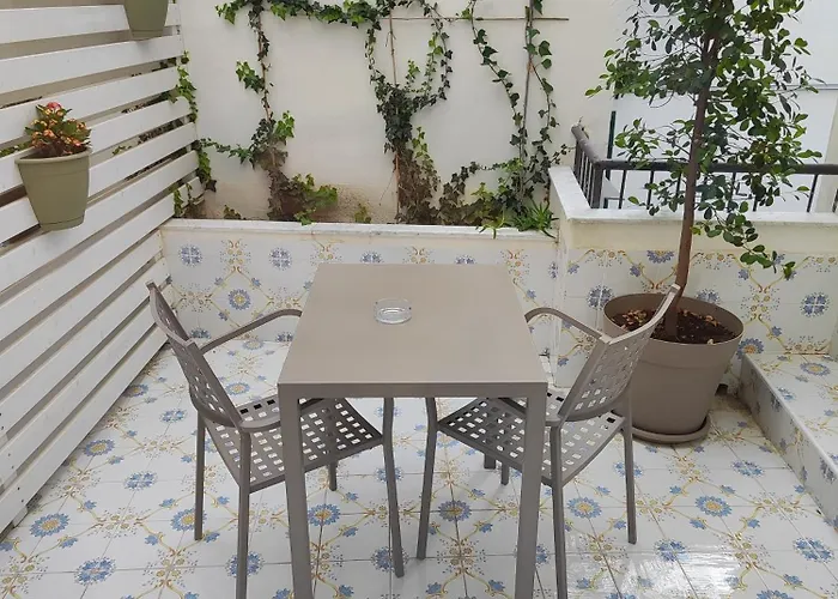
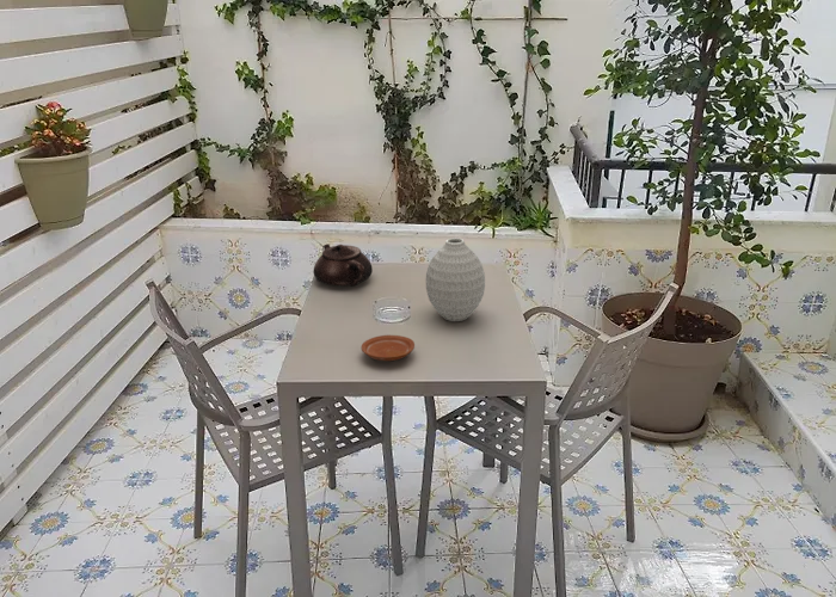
+ teapot (342, 263)
+ vase (455, 278)
+ plate (388, 350)
